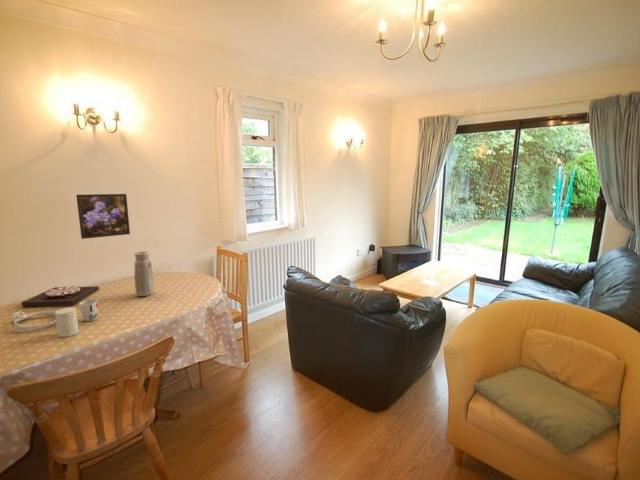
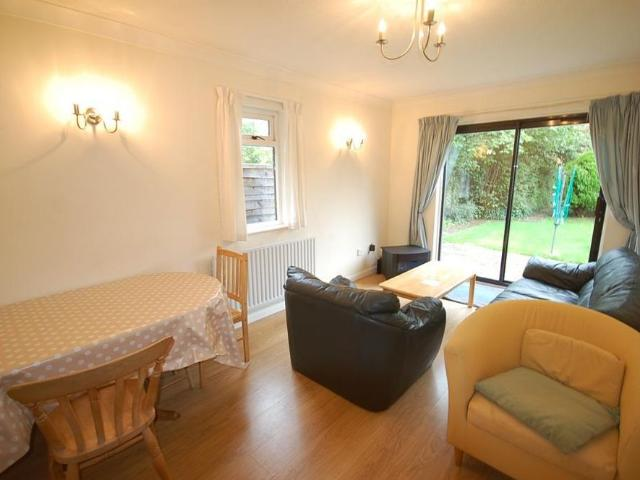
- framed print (104, 215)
- plate (34, 315)
- vase (143, 273)
- cup (66, 322)
- cup (89, 310)
- plate (62, 294)
